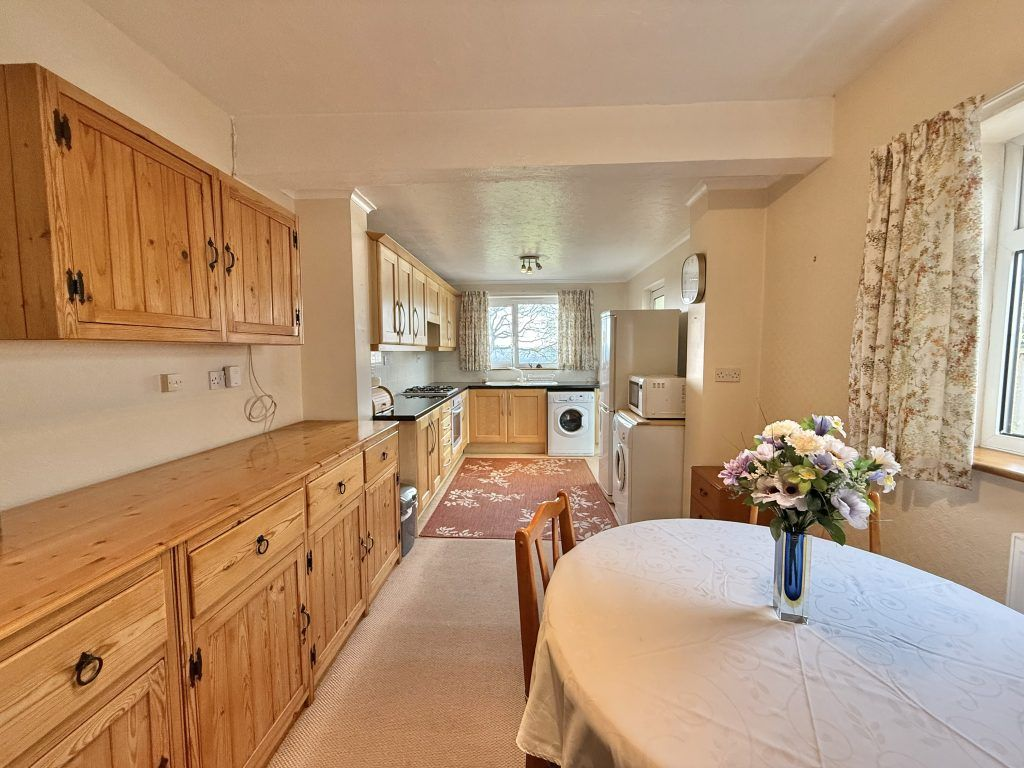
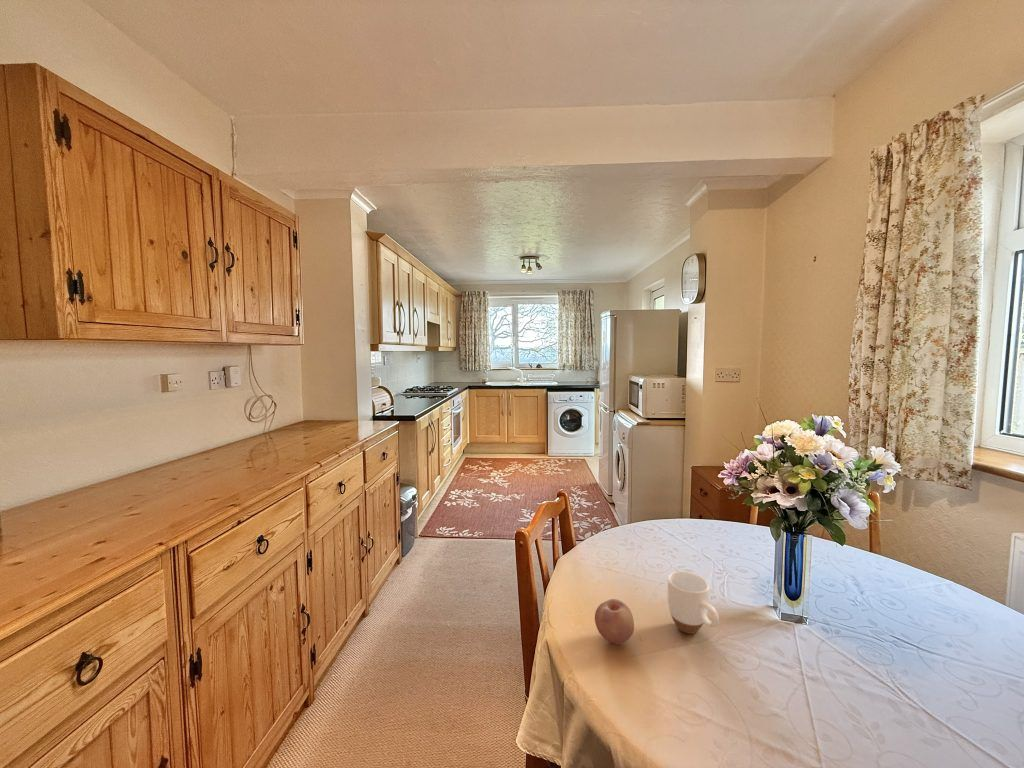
+ fruit (614, 622)
+ mug (694, 609)
